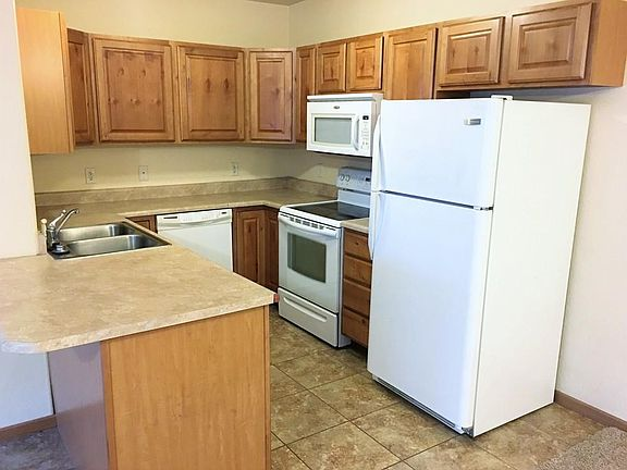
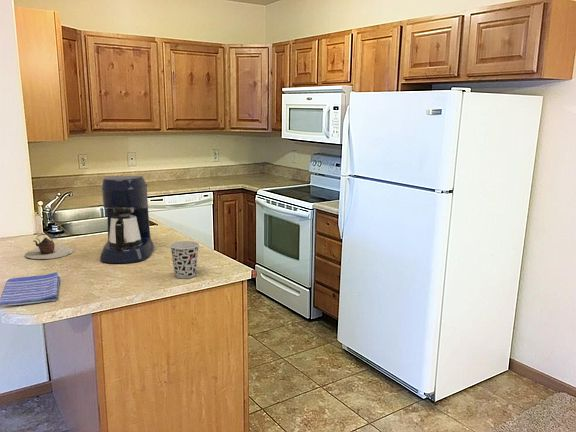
+ cup (185, 260)
+ teapot (48, 243)
+ dish towel (31, 288)
+ coffee maker (126, 216)
